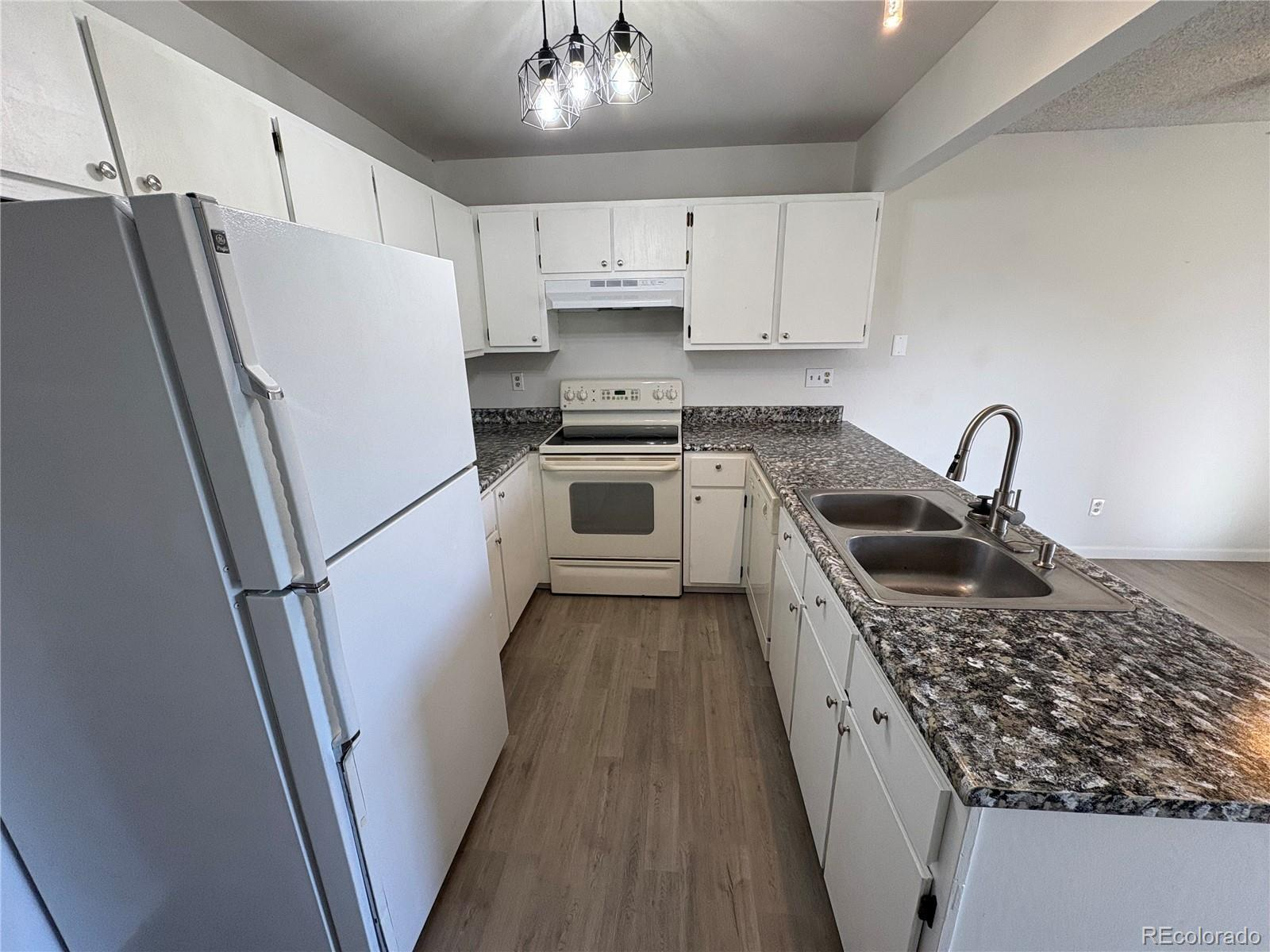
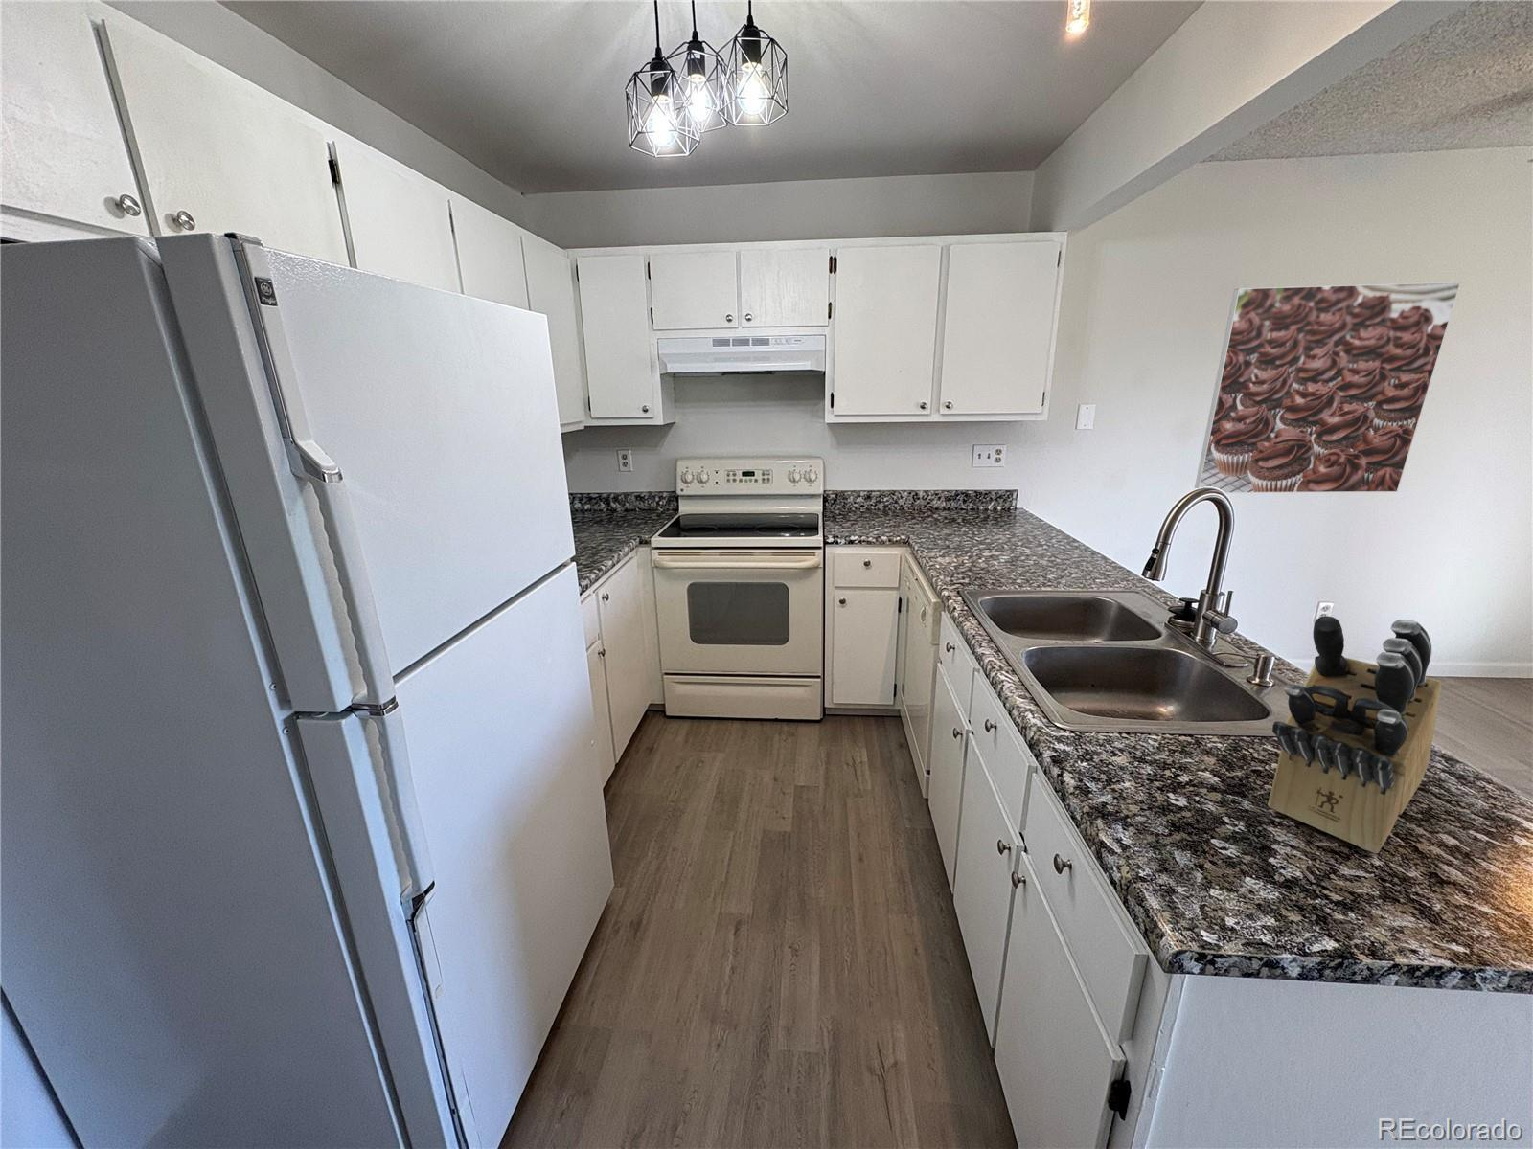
+ knife block (1368, 707)
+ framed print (1318, 393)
